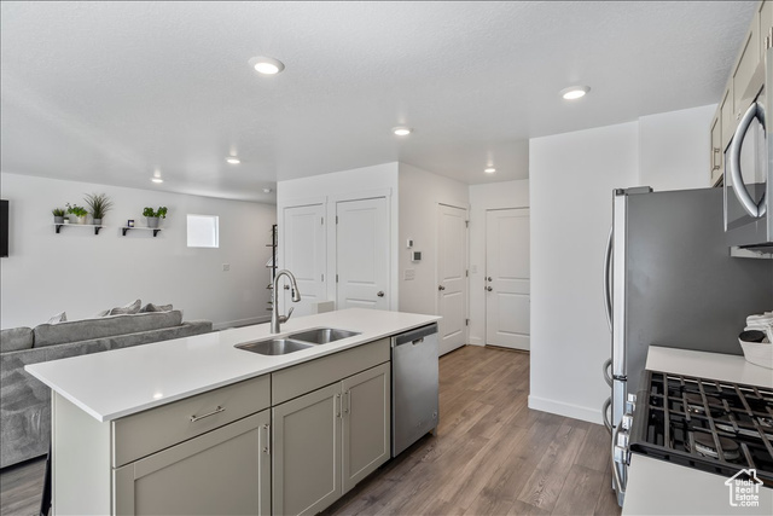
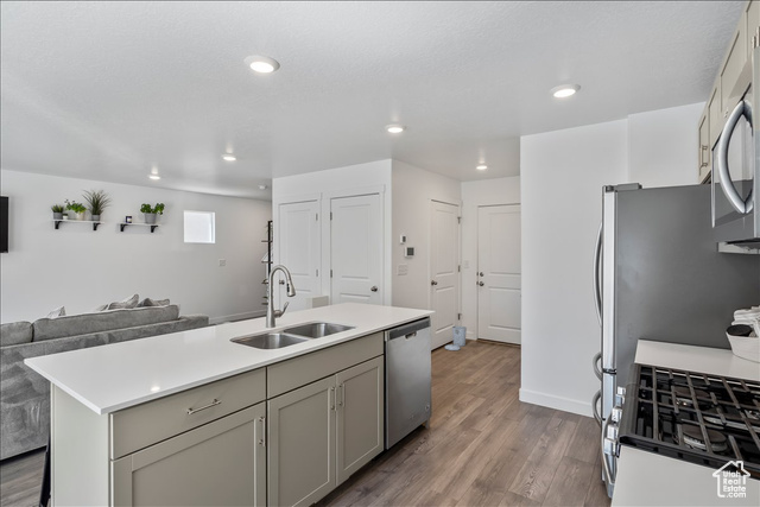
+ trash can (455, 337)
